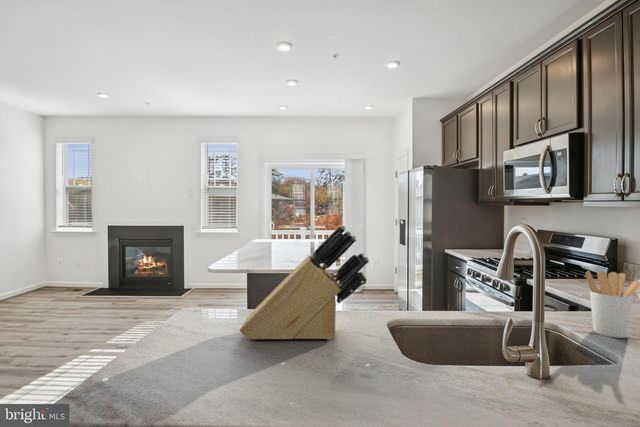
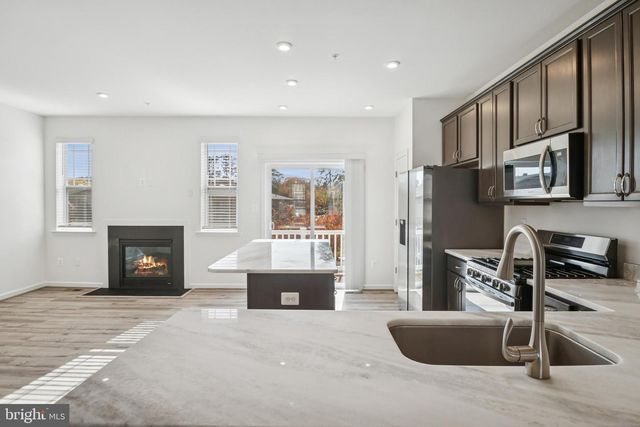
- knife block (305, 279)
- utensil holder (610, 301)
